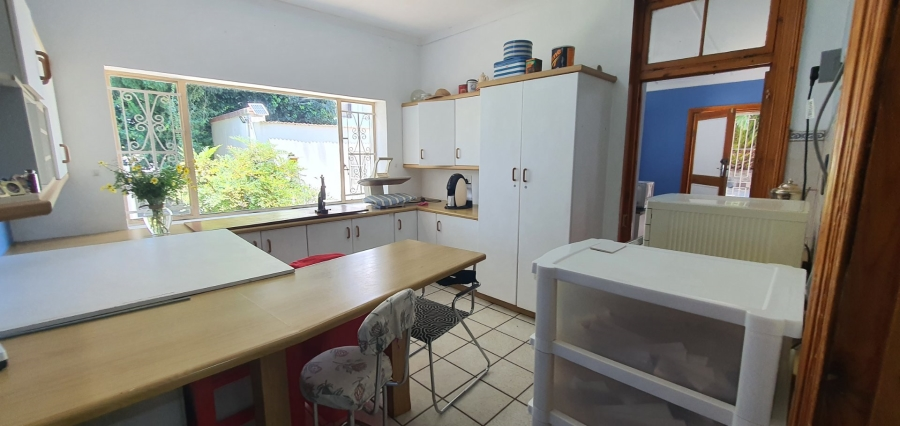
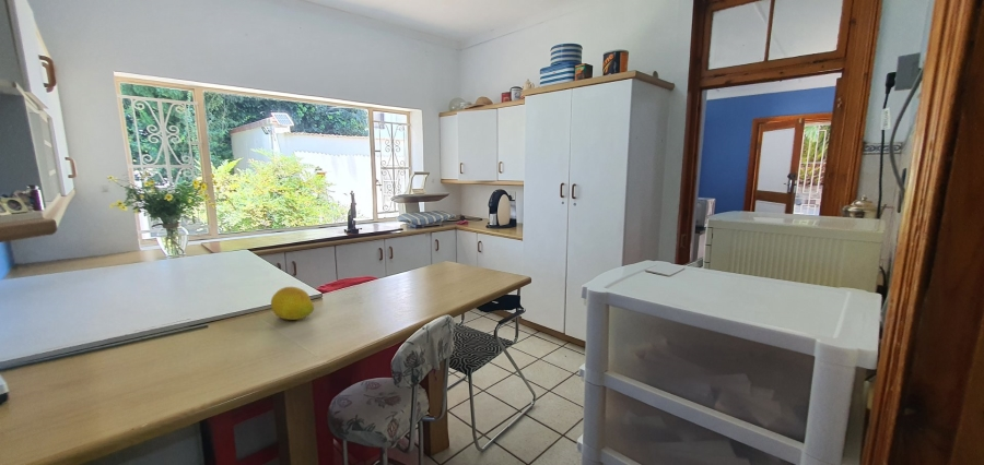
+ fruit (293, 302)
